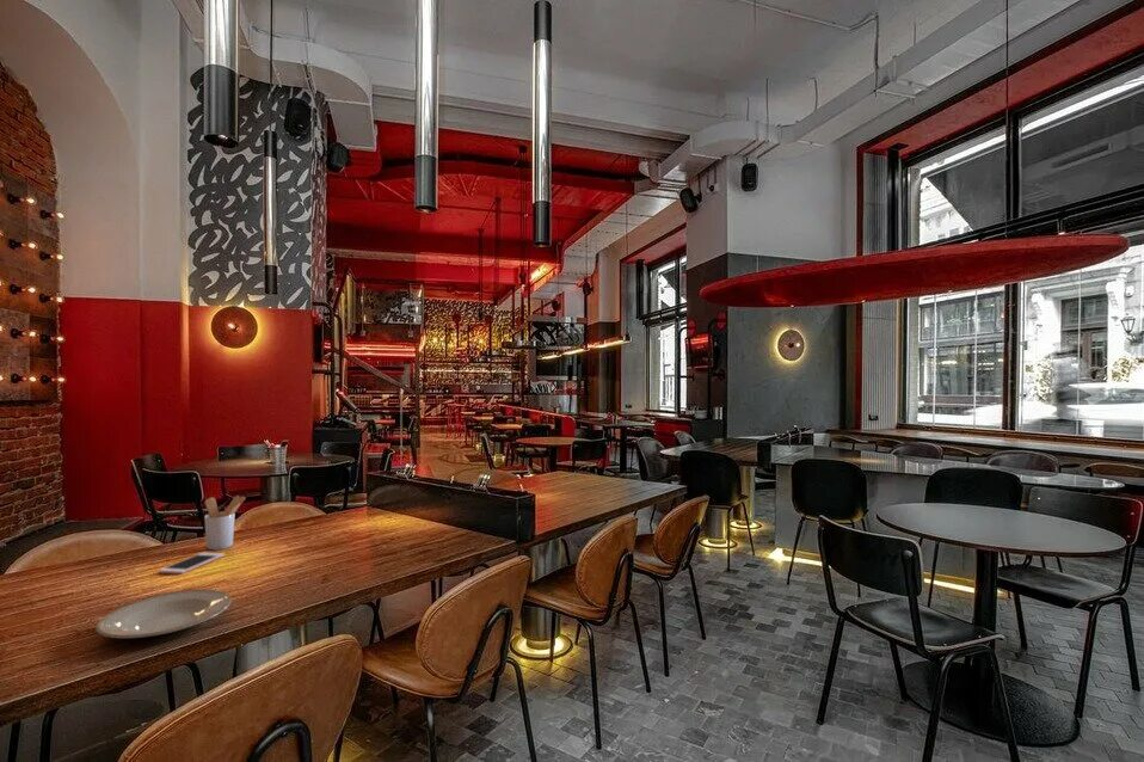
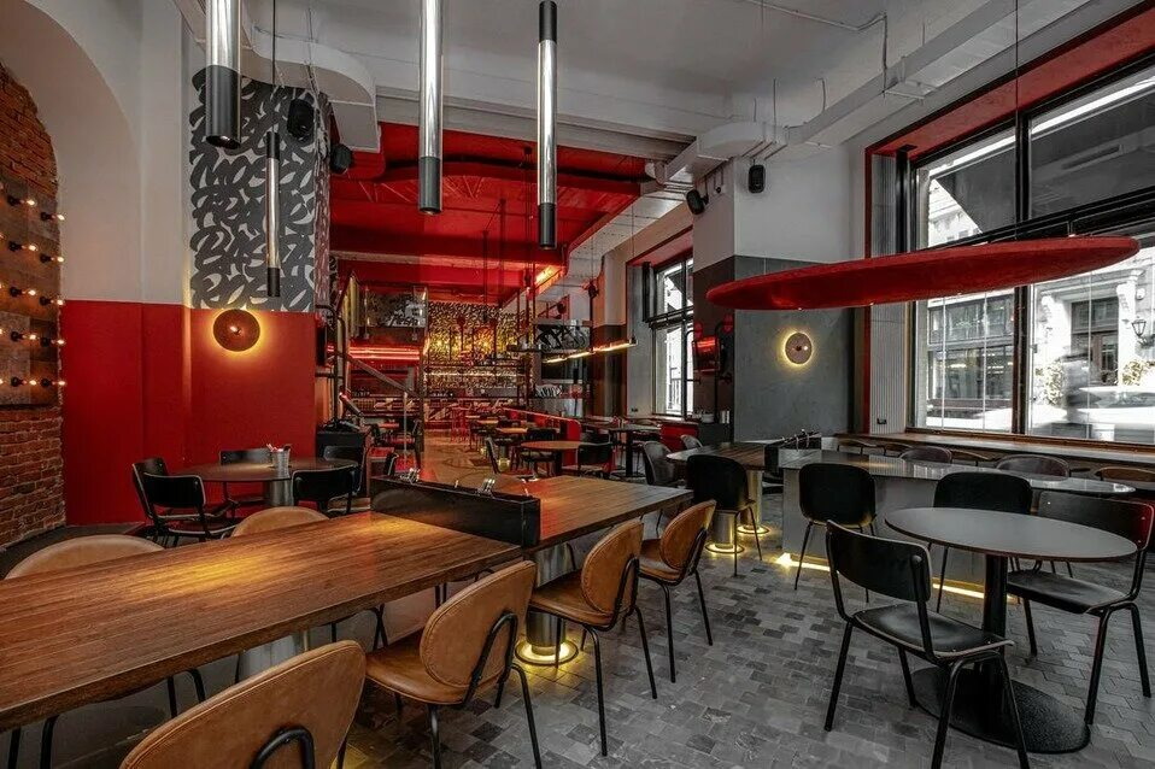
- plate (167, 616)
- utensil holder (226, 521)
- cell phone (192, 563)
